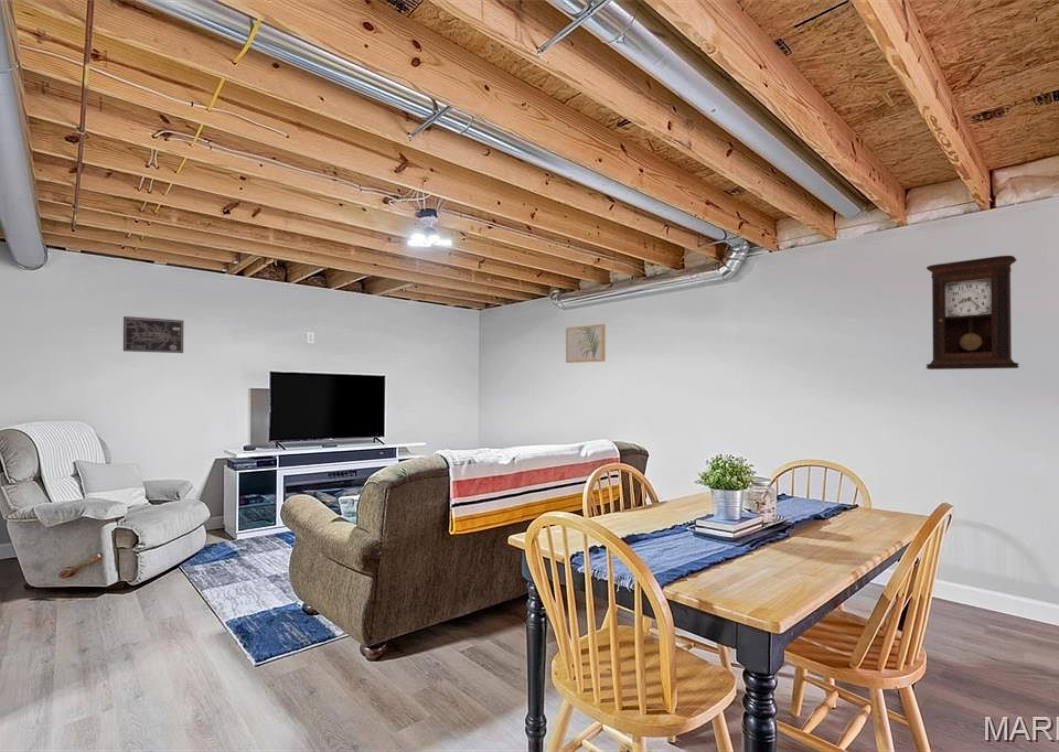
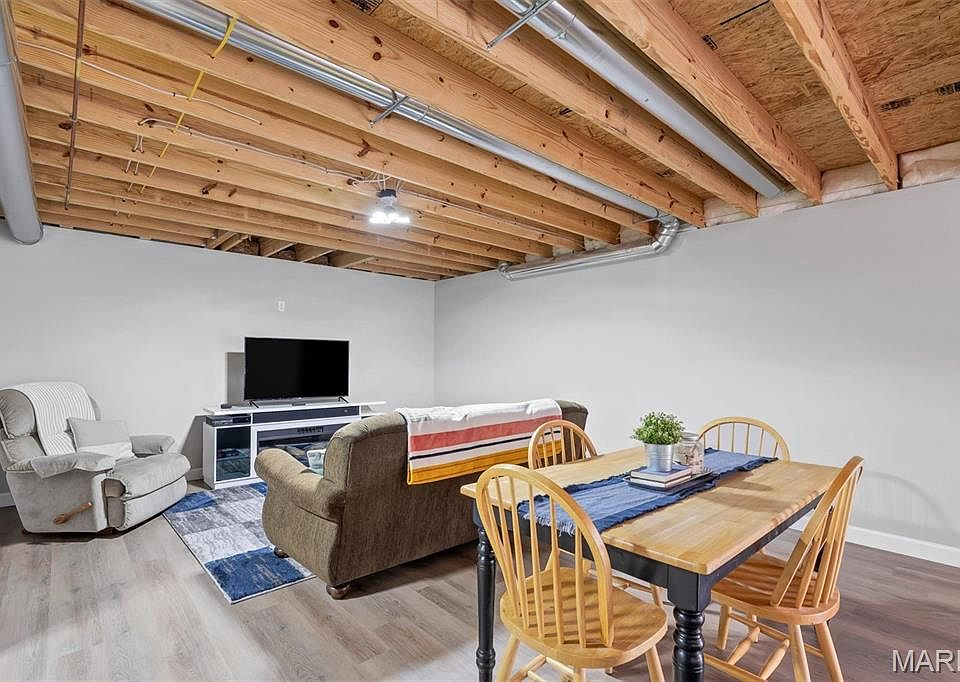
- wall art (153, 335)
- pendulum clock (969, 315)
- wall art (585, 344)
